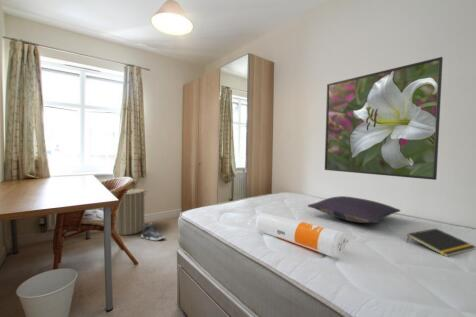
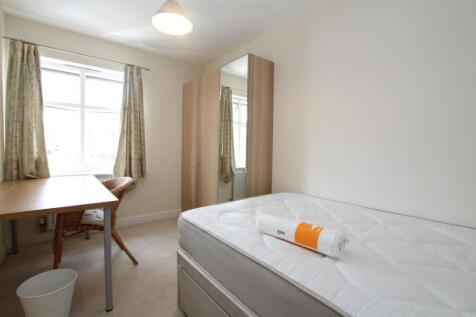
- sneaker (152, 231)
- laundry hamper (129, 207)
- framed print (372, 124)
- notepad (440, 241)
- pillow (352, 208)
